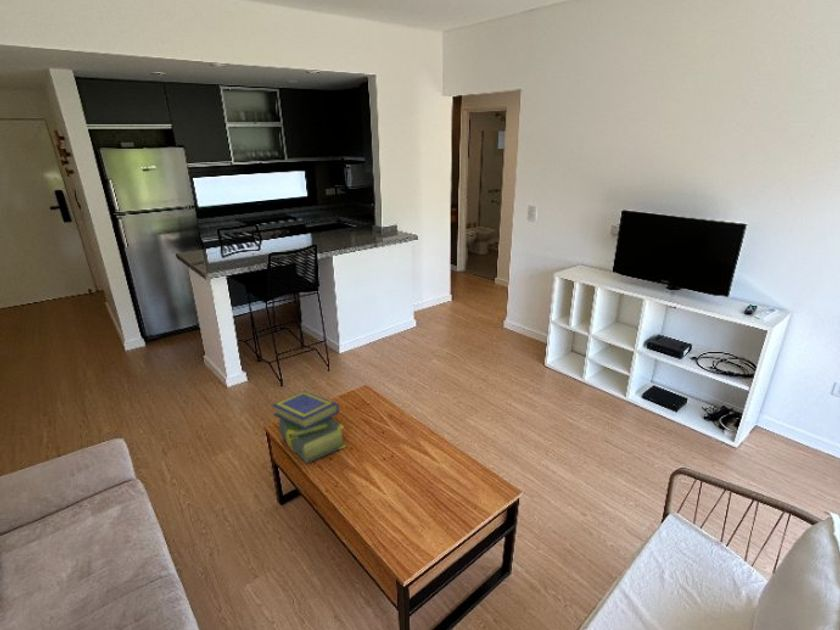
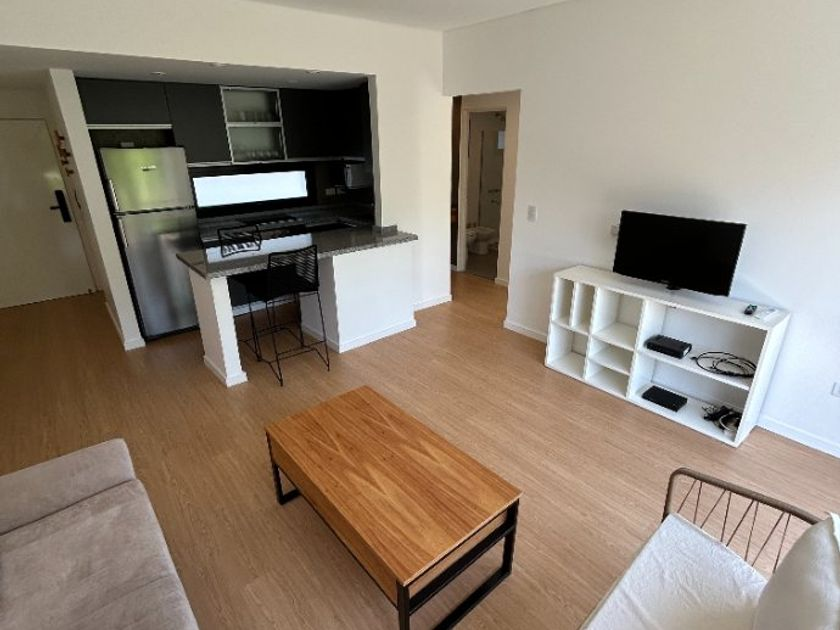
- stack of books (307, 422)
